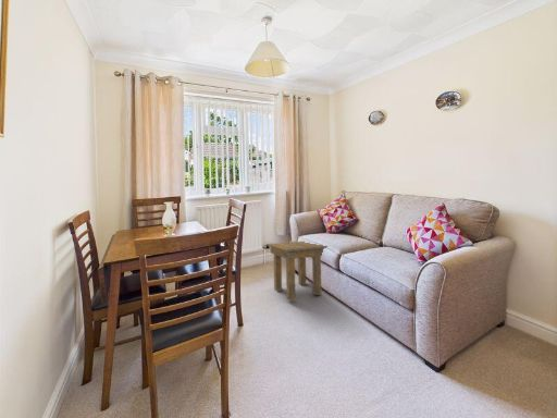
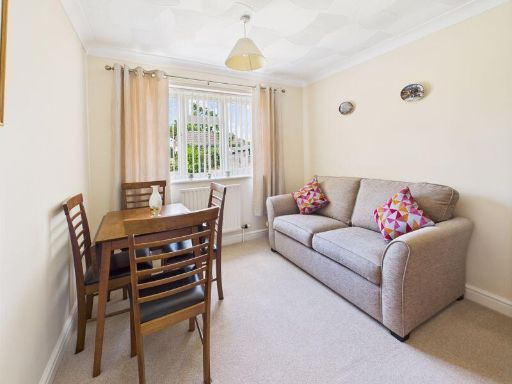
- side table (298, 268)
